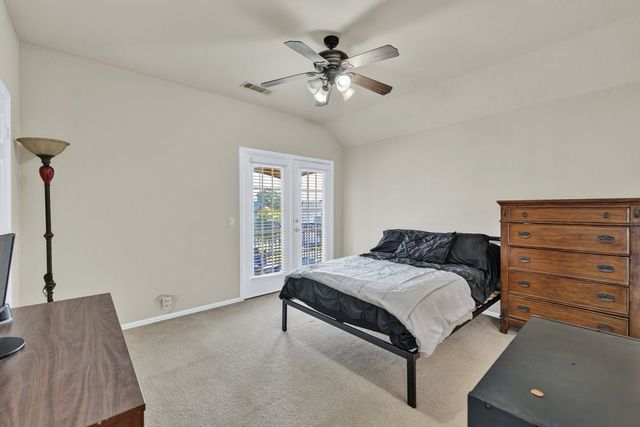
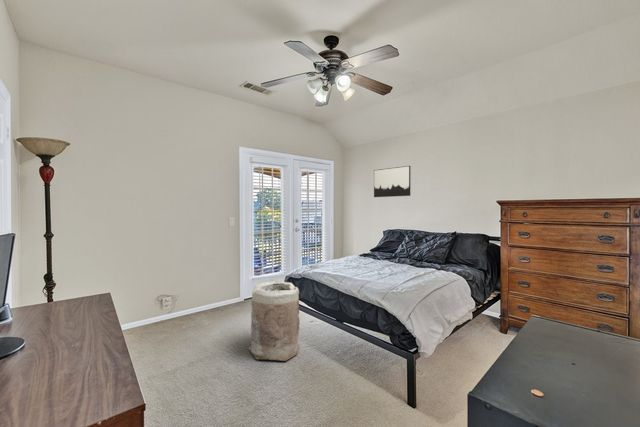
+ bag (276, 316)
+ wall art (391, 182)
